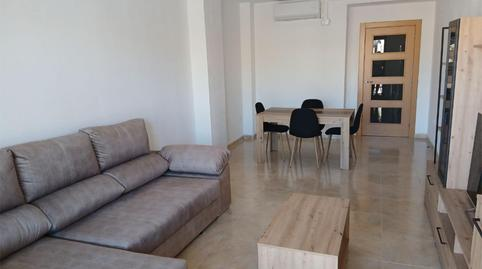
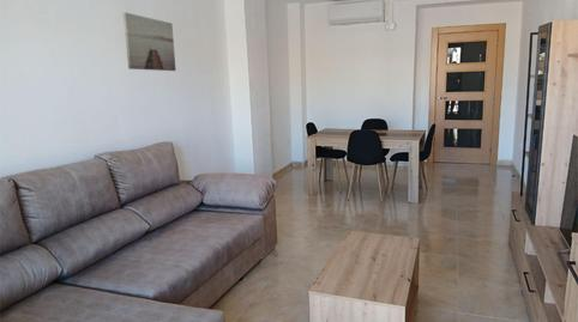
+ wall art (151, 44)
